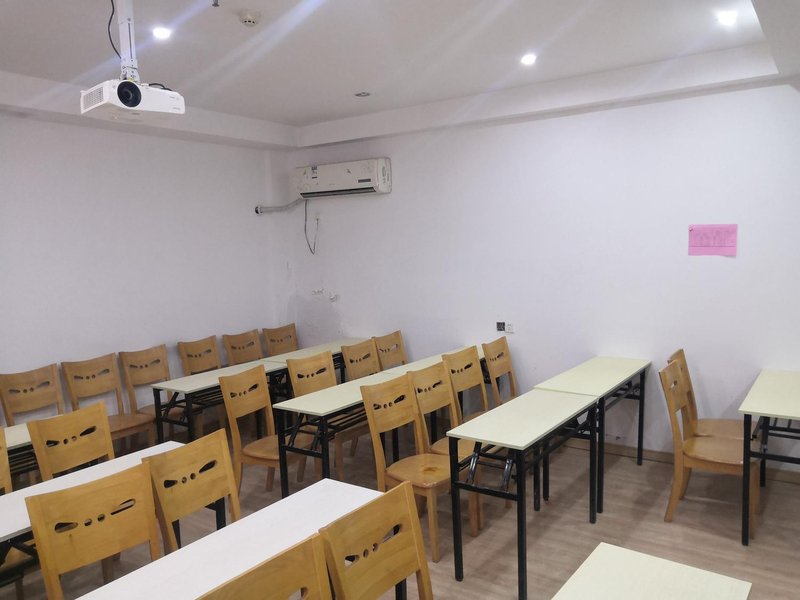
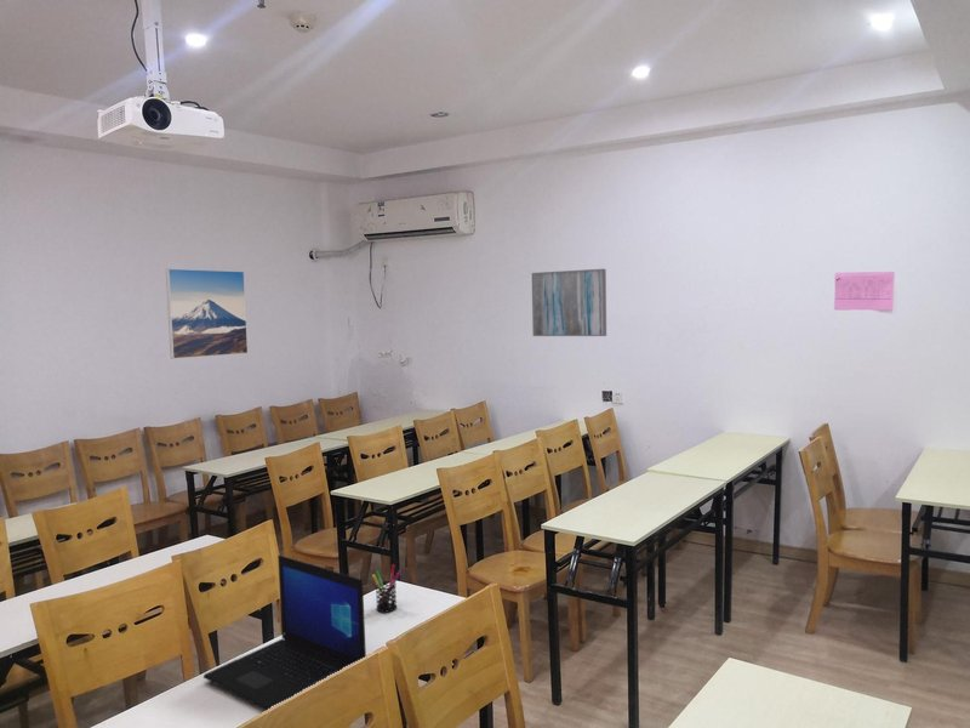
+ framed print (209, 313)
+ laptop (283, 629)
+ wall art (567, 303)
+ pen holder (386, 586)
